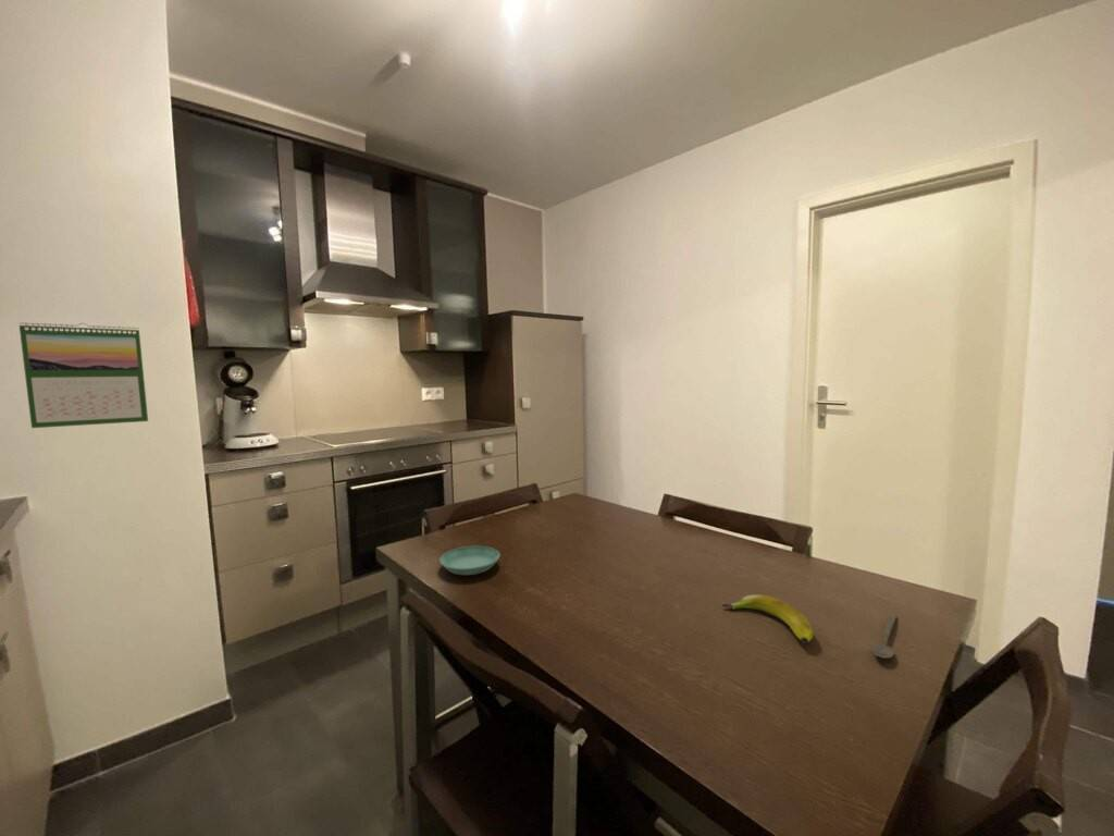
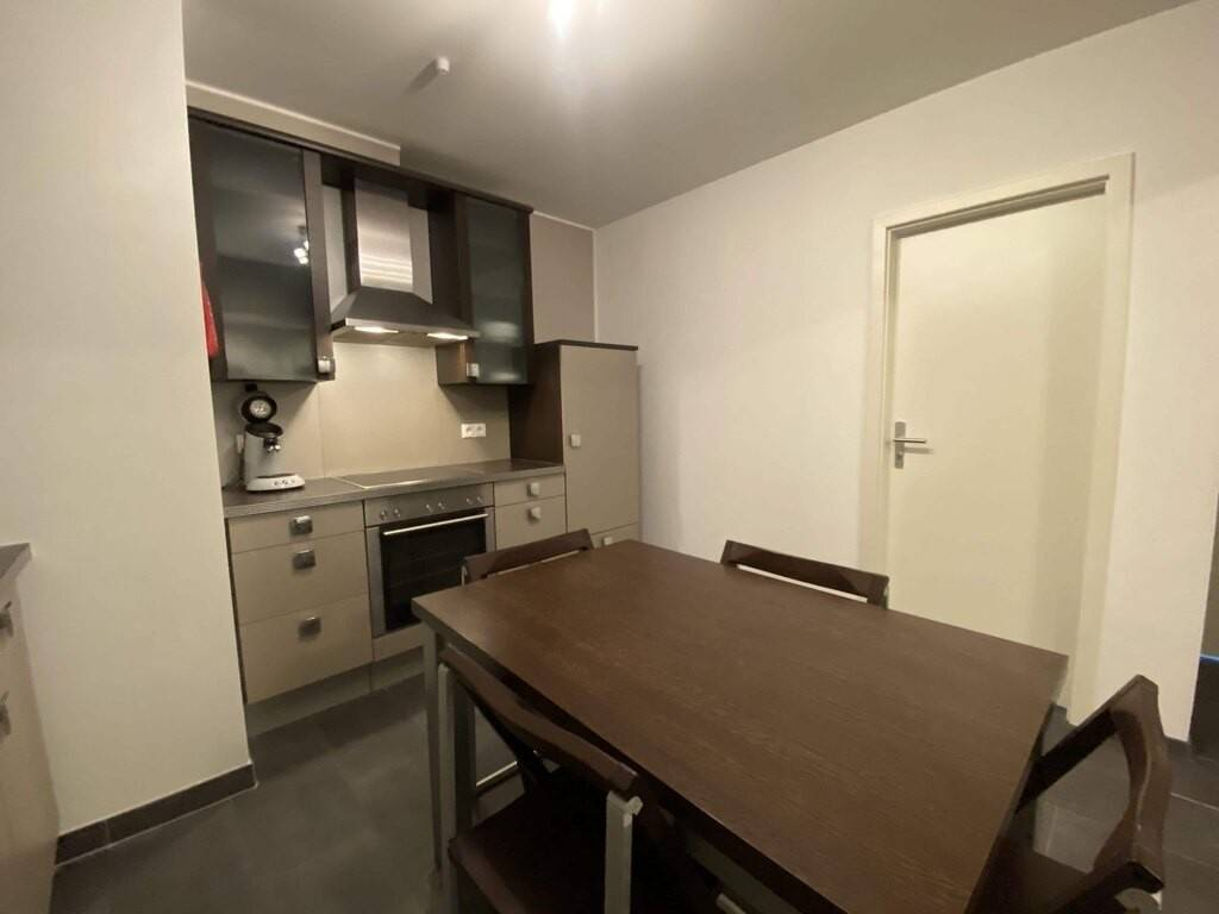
- calendar (87, 373)
- spoon (887, 634)
- banana (773, 614)
- saucer (470, 561)
